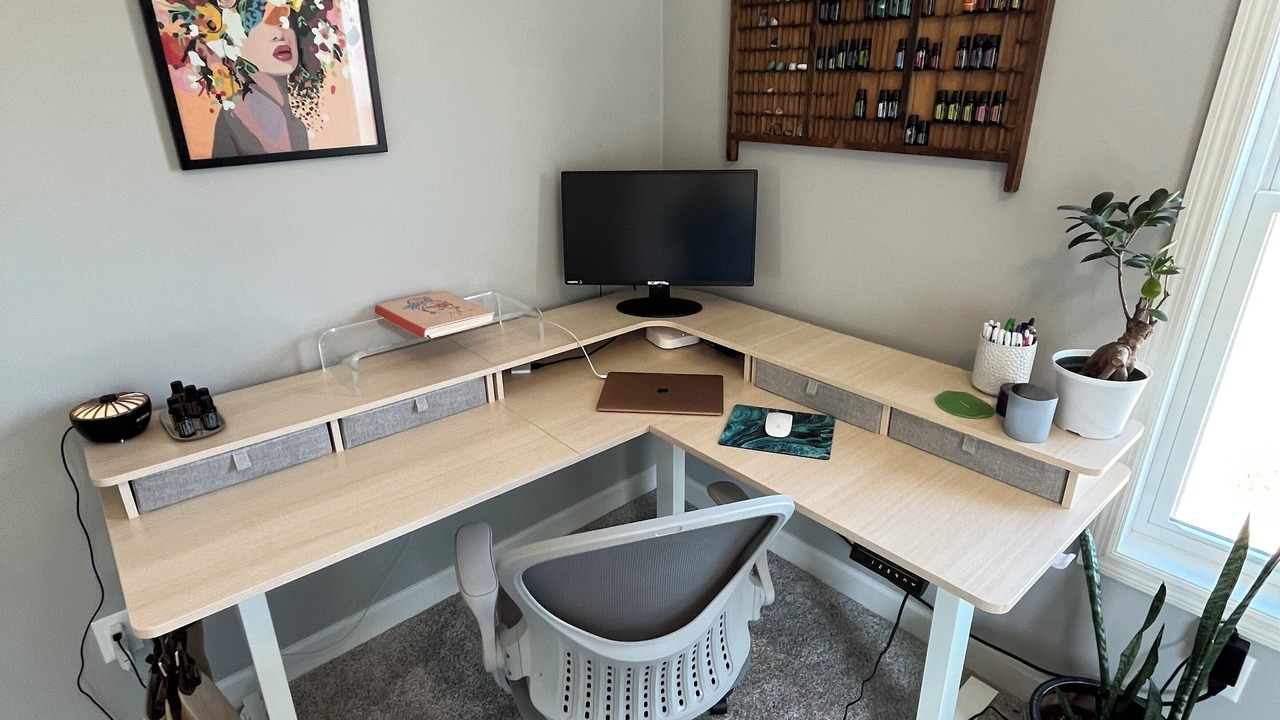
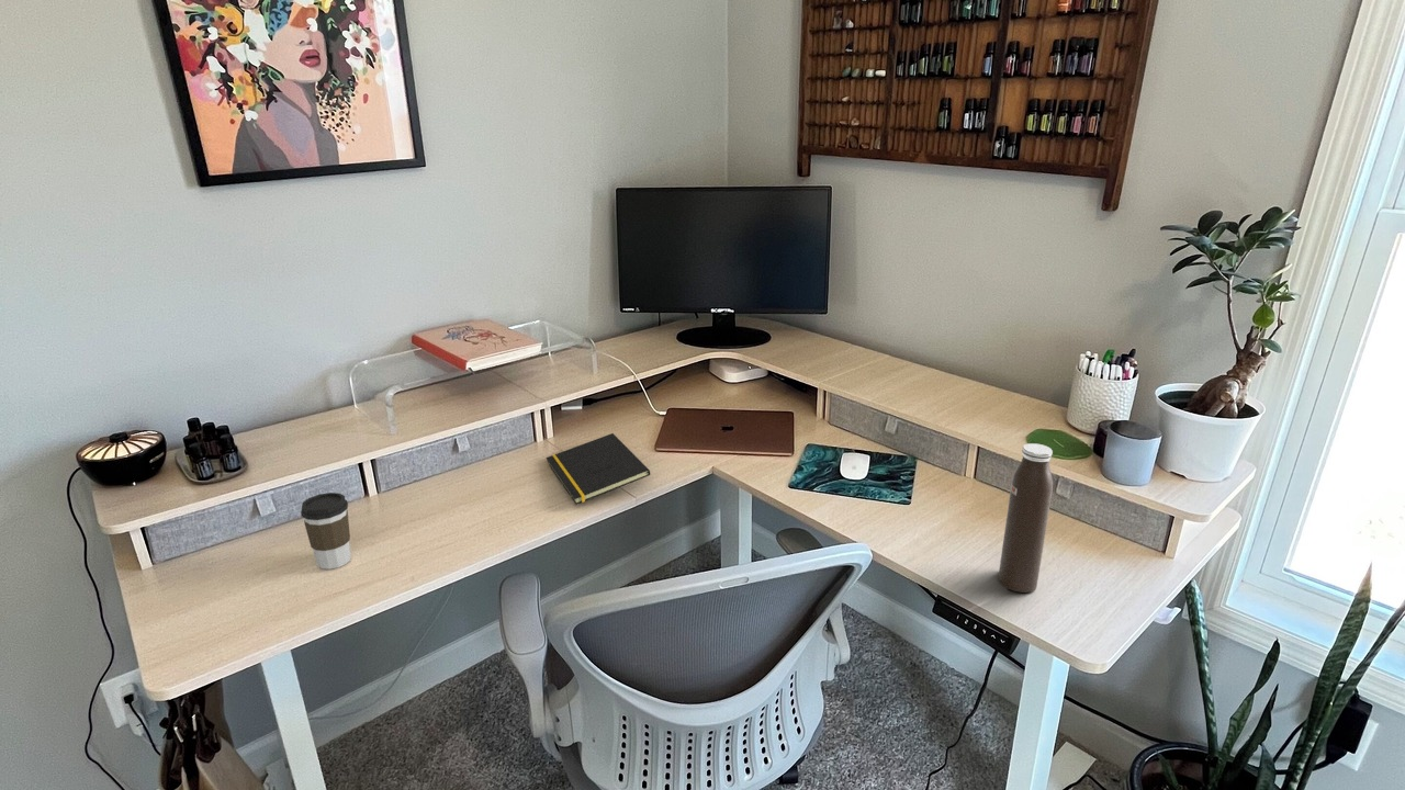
+ coffee cup (328, 531)
+ water bottle (1026, 517)
+ notepad (595, 465)
